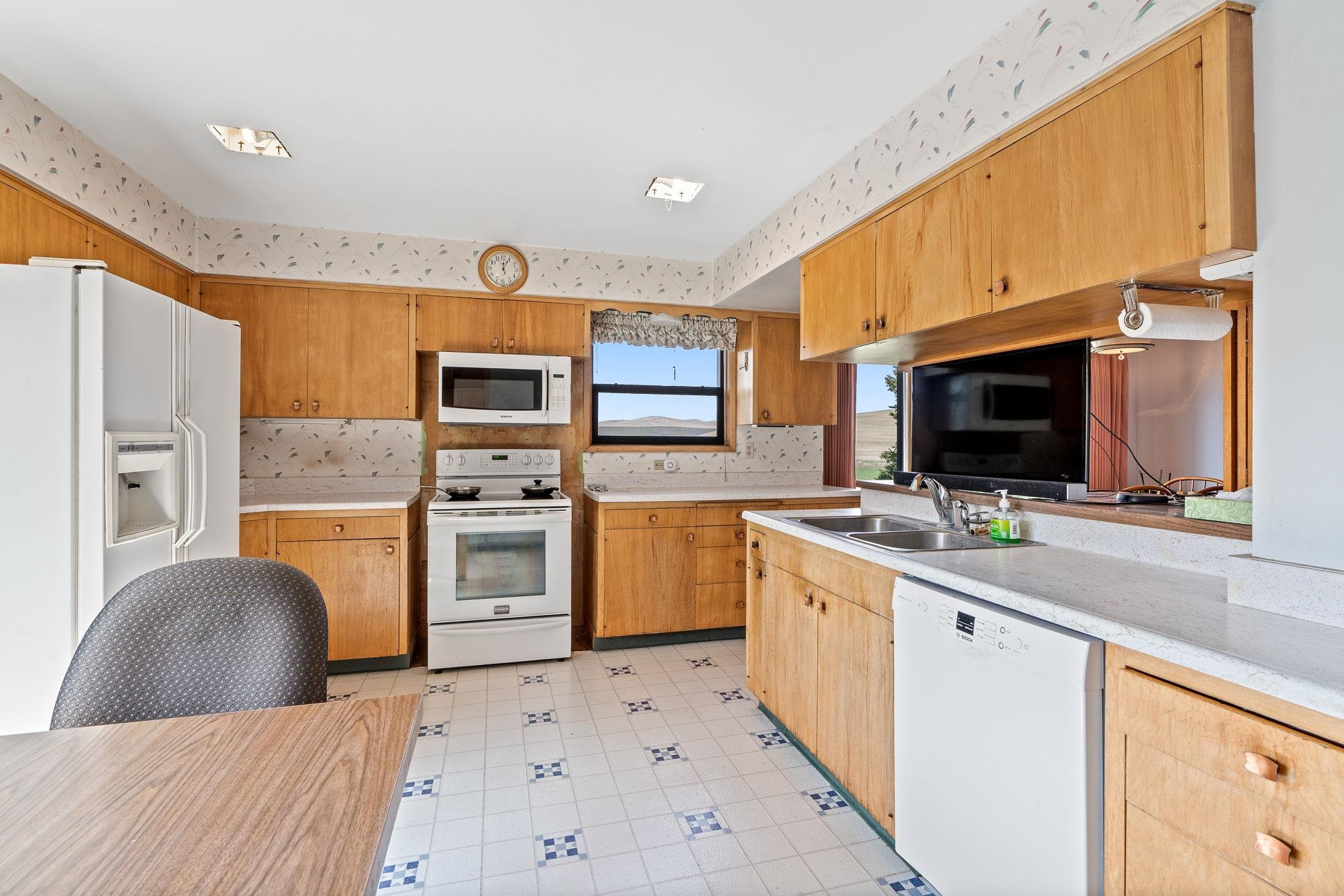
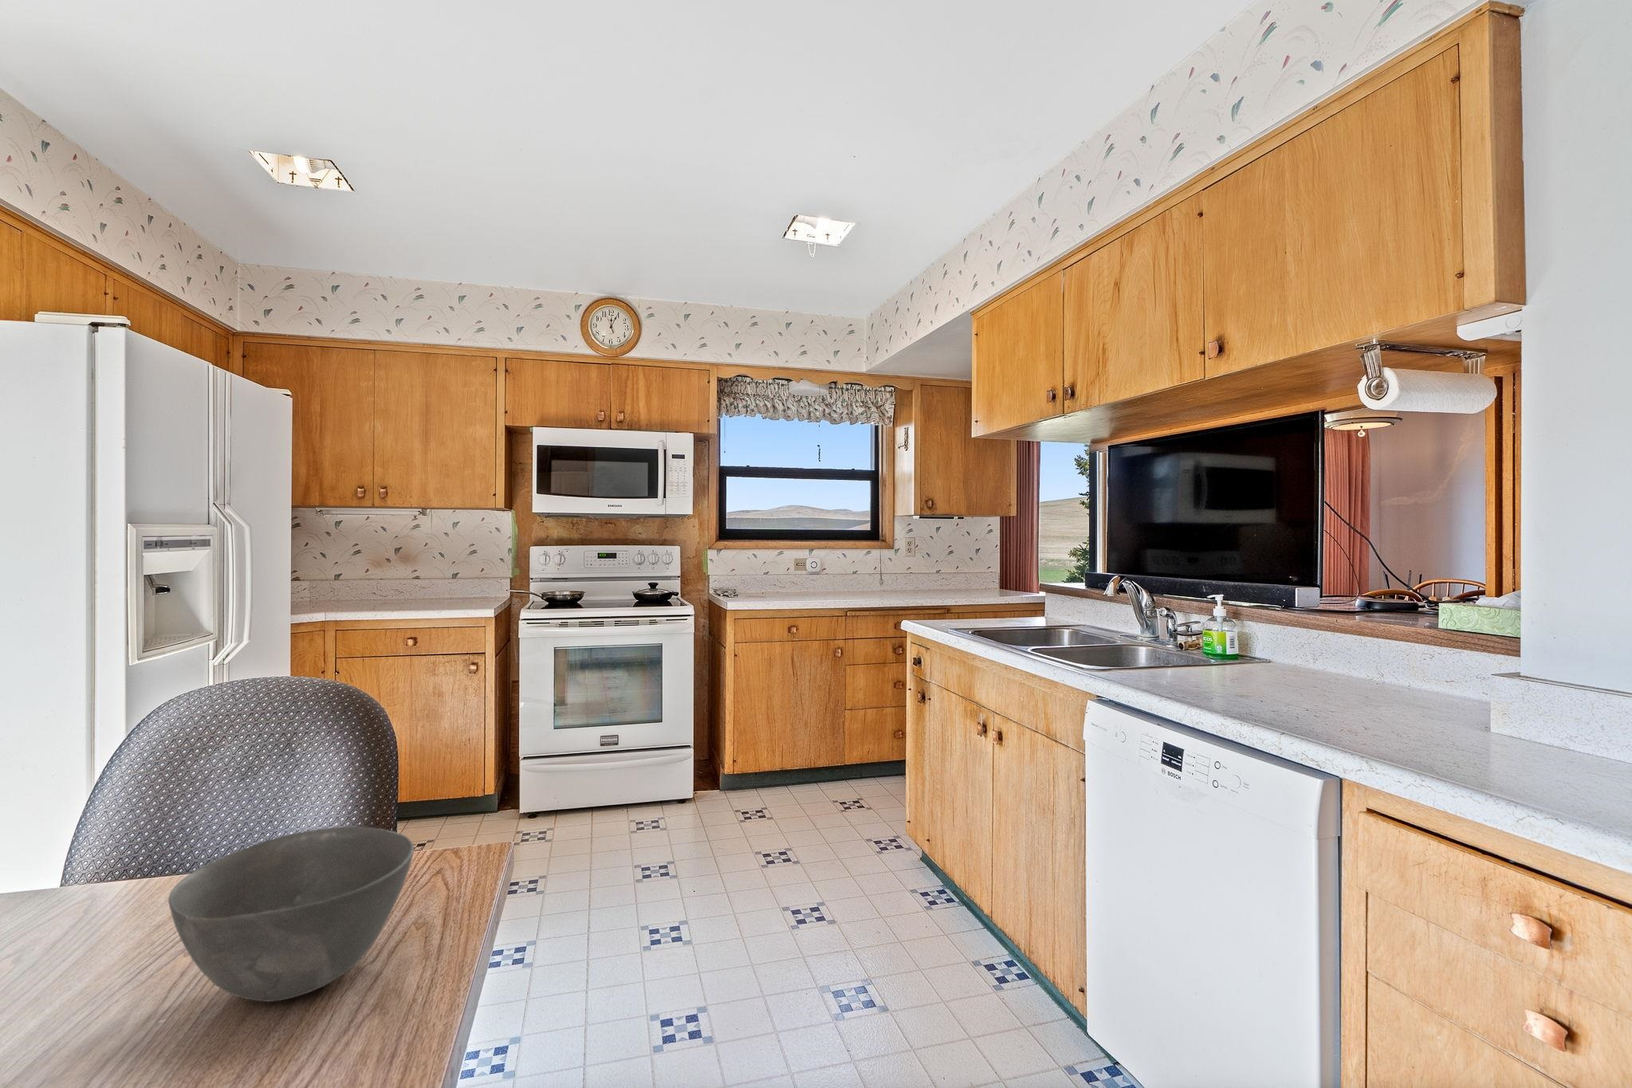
+ bowl (299, 923)
